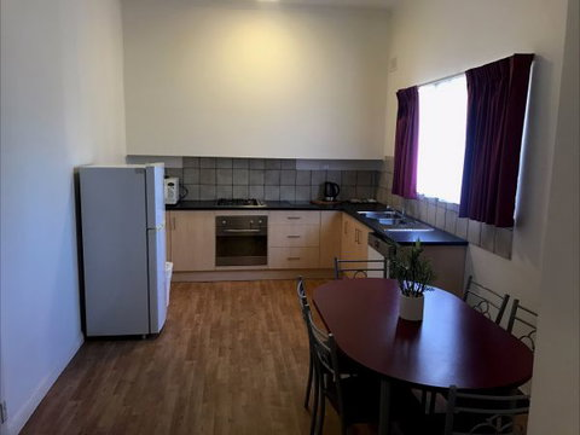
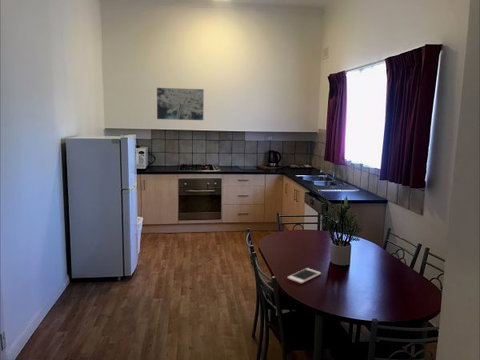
+ wall art (180, 104)
+ cell phone (304, 275)
